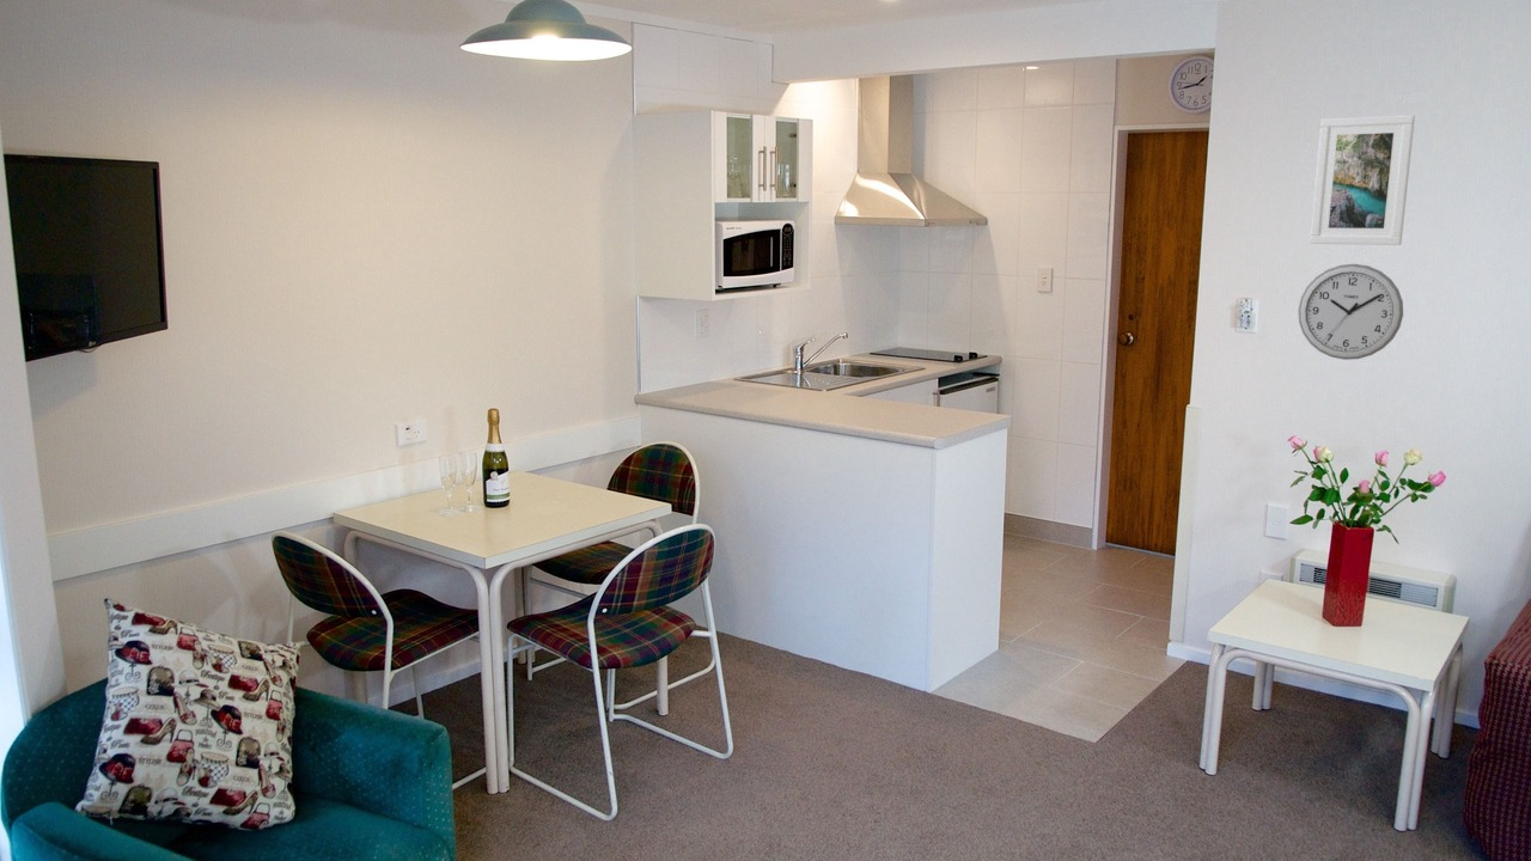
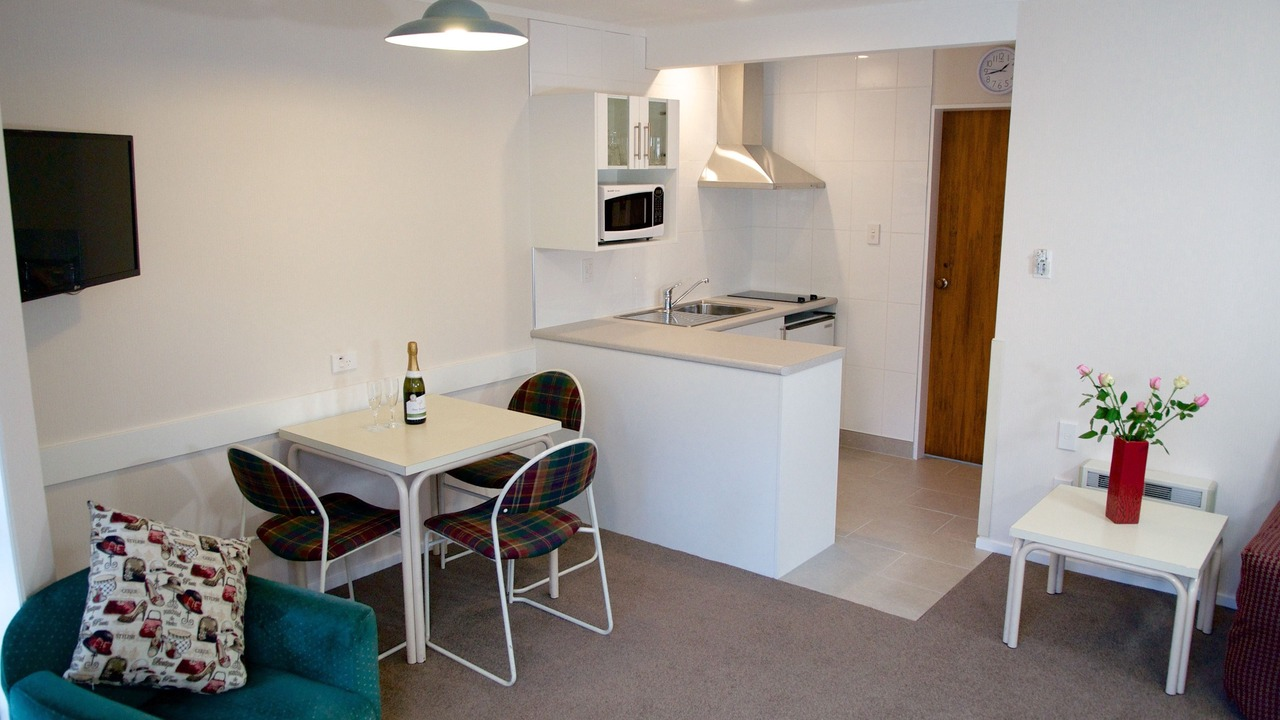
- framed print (1360, 181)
- wall clock (1348, 312)
